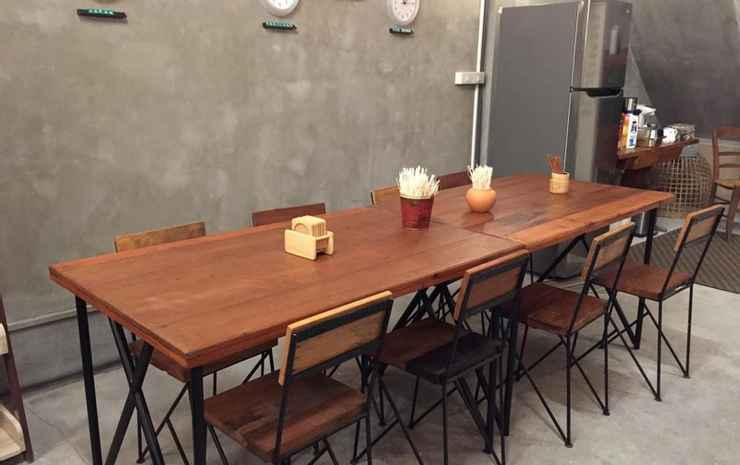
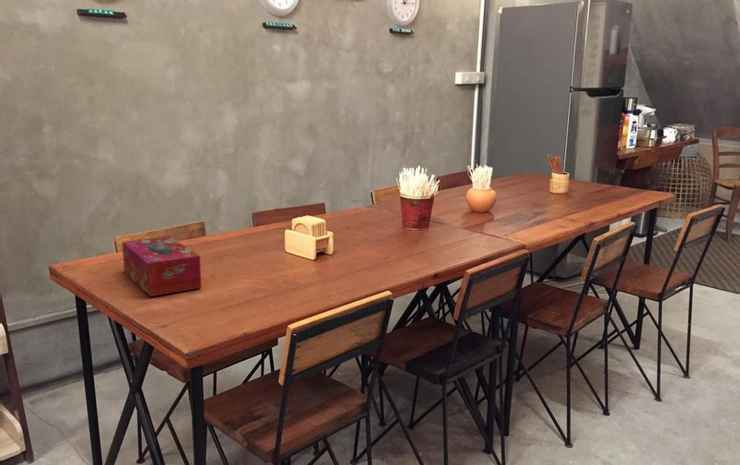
+ tissue box (160, 264)
